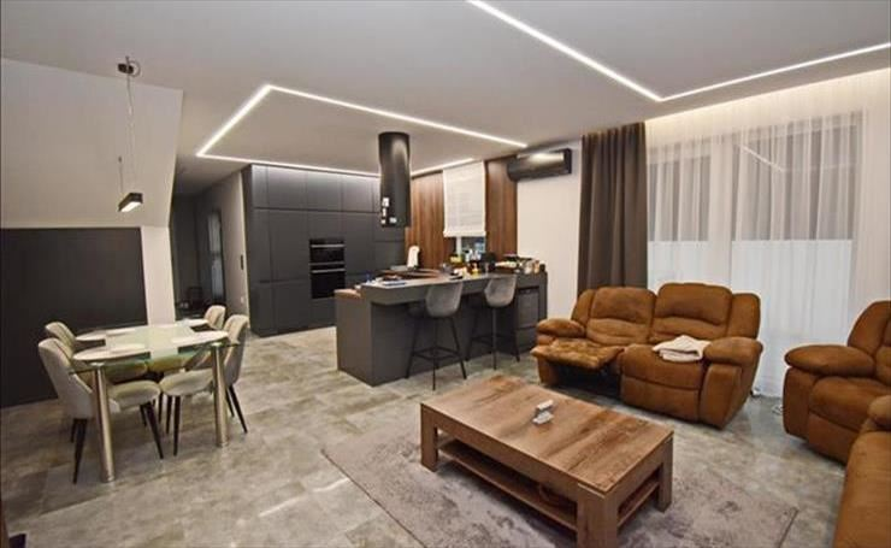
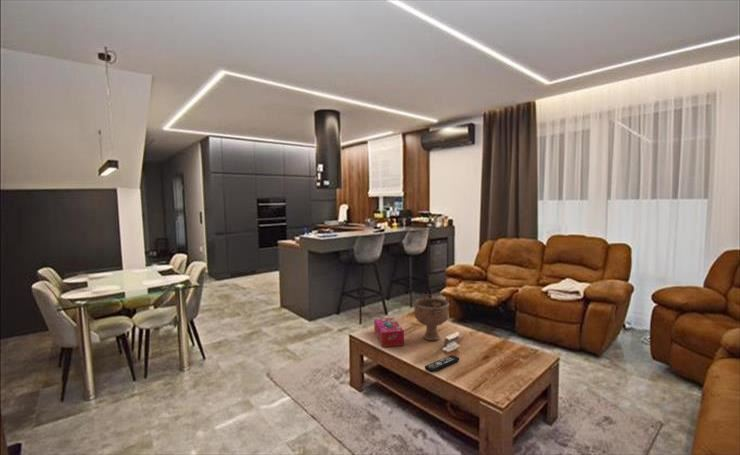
+ decorative bowl (431, 317)
+ remote control (442, 363)
+ tissue box (388, 331)
